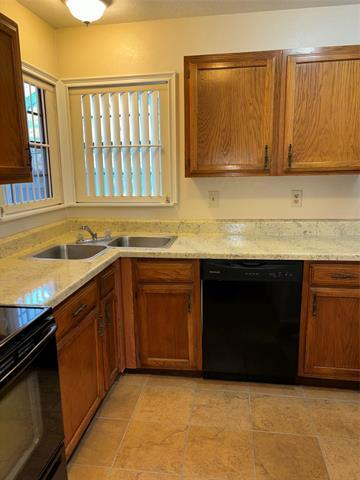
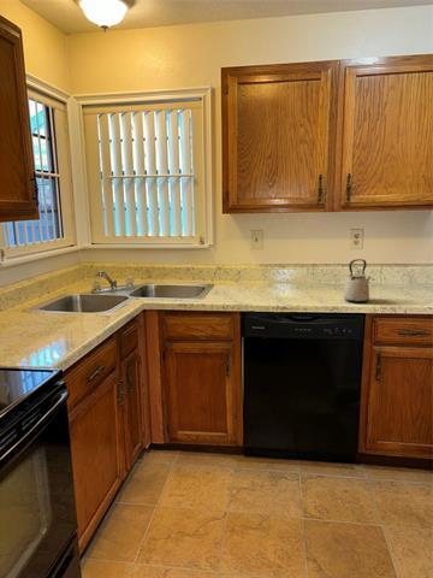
+ kettle (360, 279)
